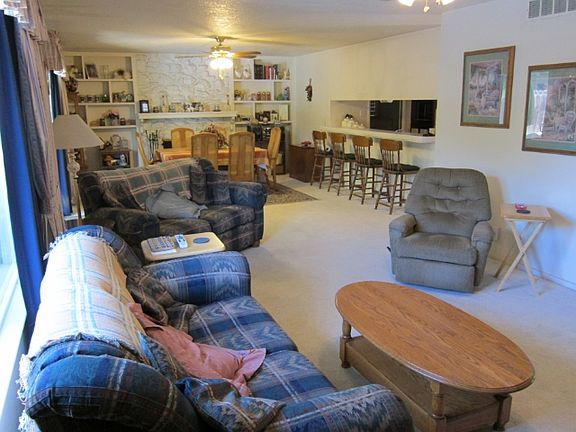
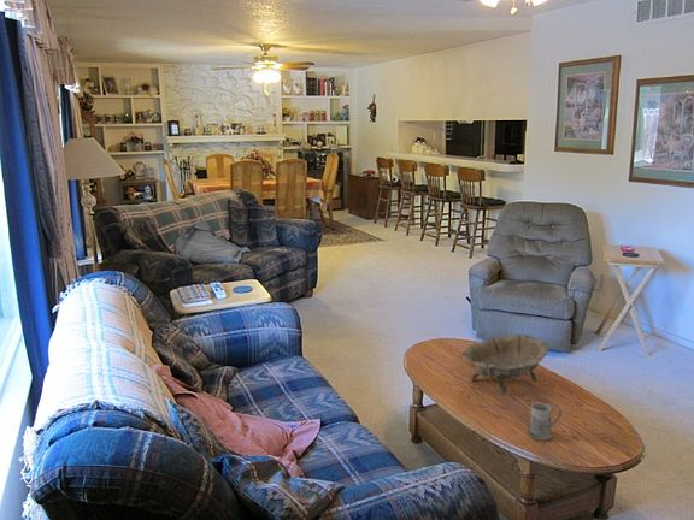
+ mug (546, 419)
+ decorative bowl (505, 364)
